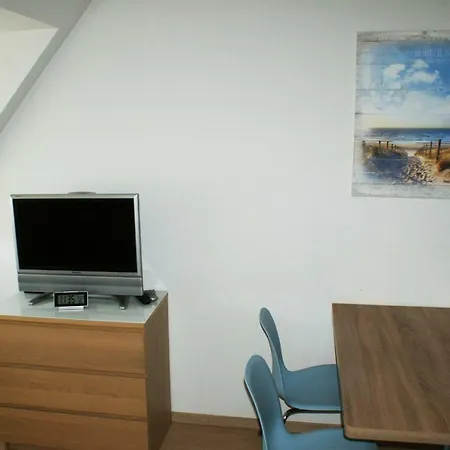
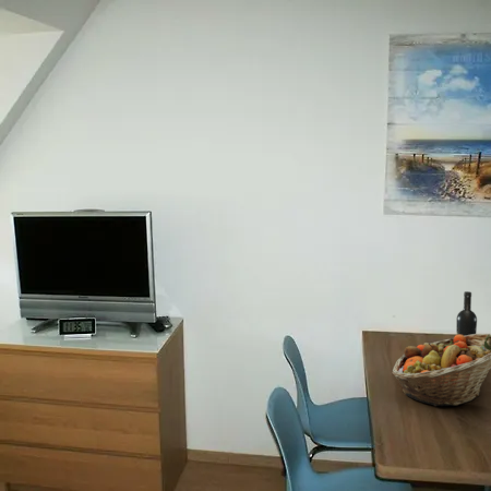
+ fruit basket (446, 364)
+ wine bottle (466, 324)
